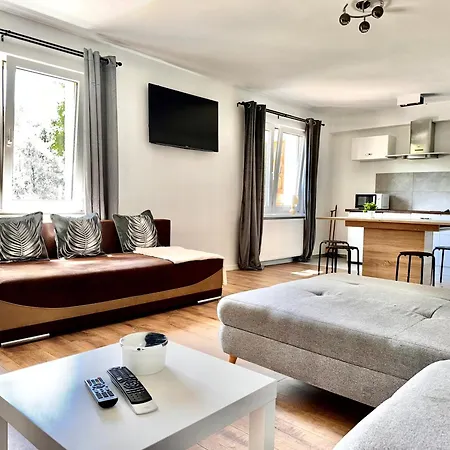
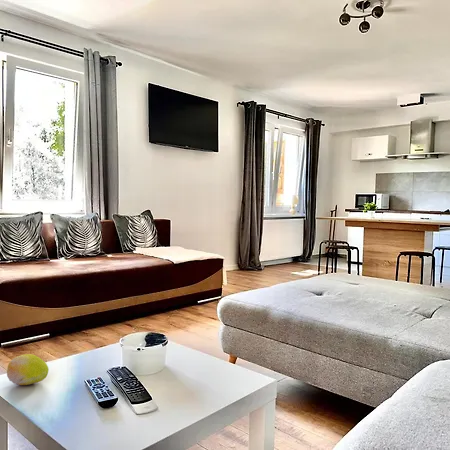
+ fruit (28, 369)
